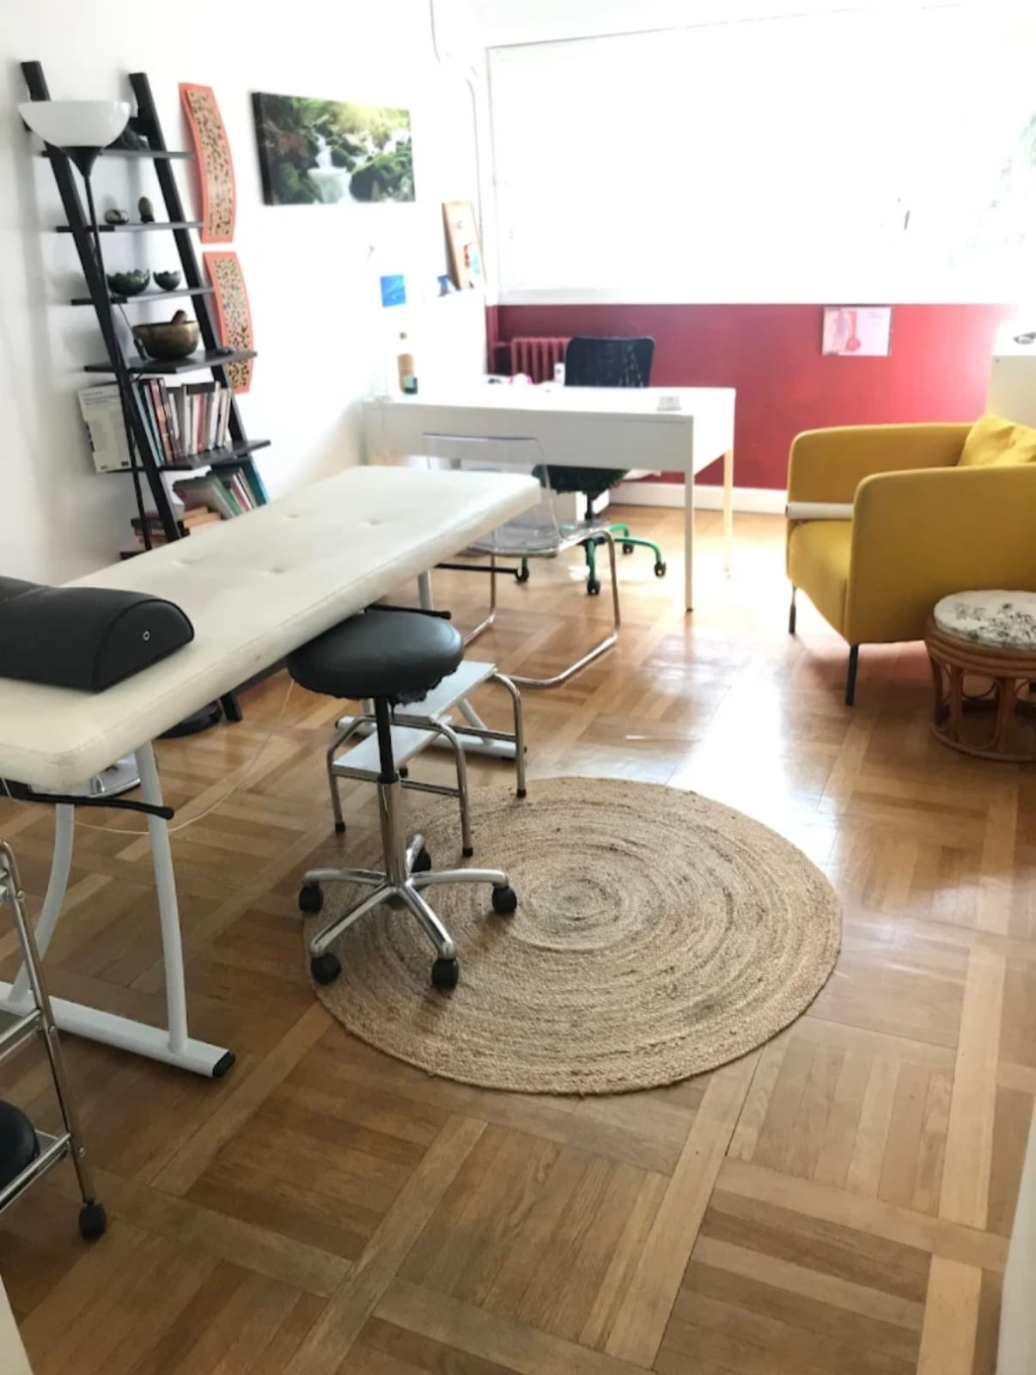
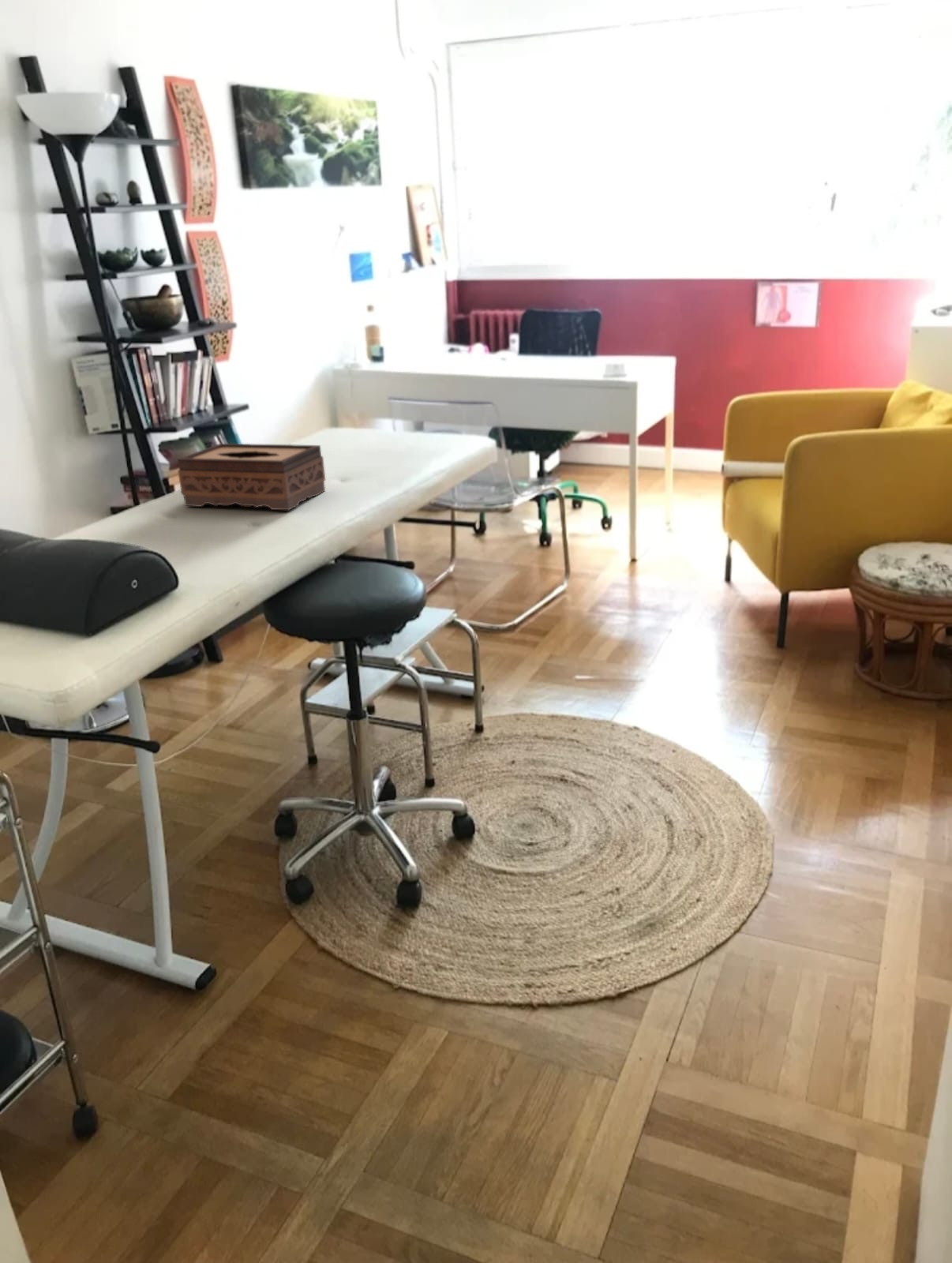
+ tissue box (253, 475)
